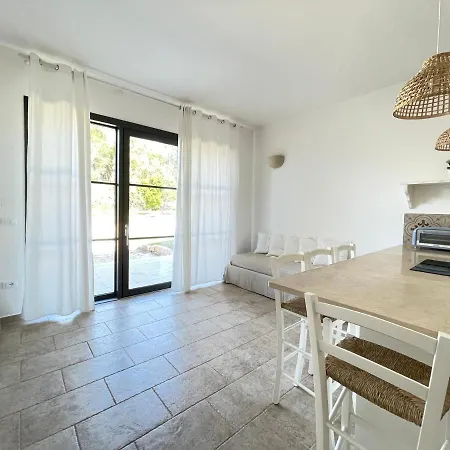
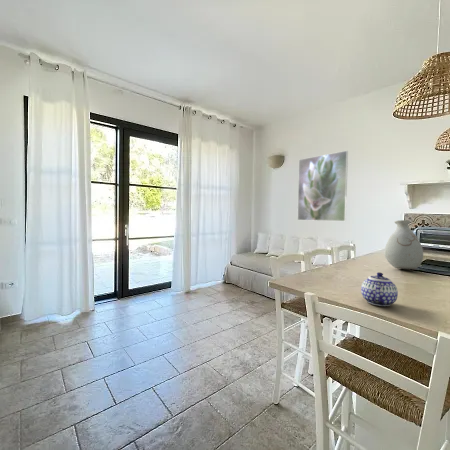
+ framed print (320, 188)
+ teapot (379, 287)
+ vase (403, 244)
